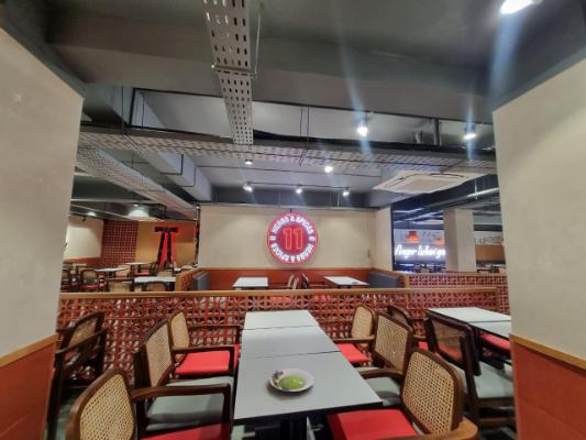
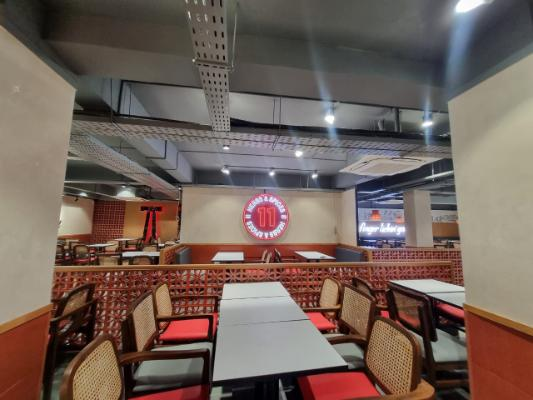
- salad plate (291, 380)
